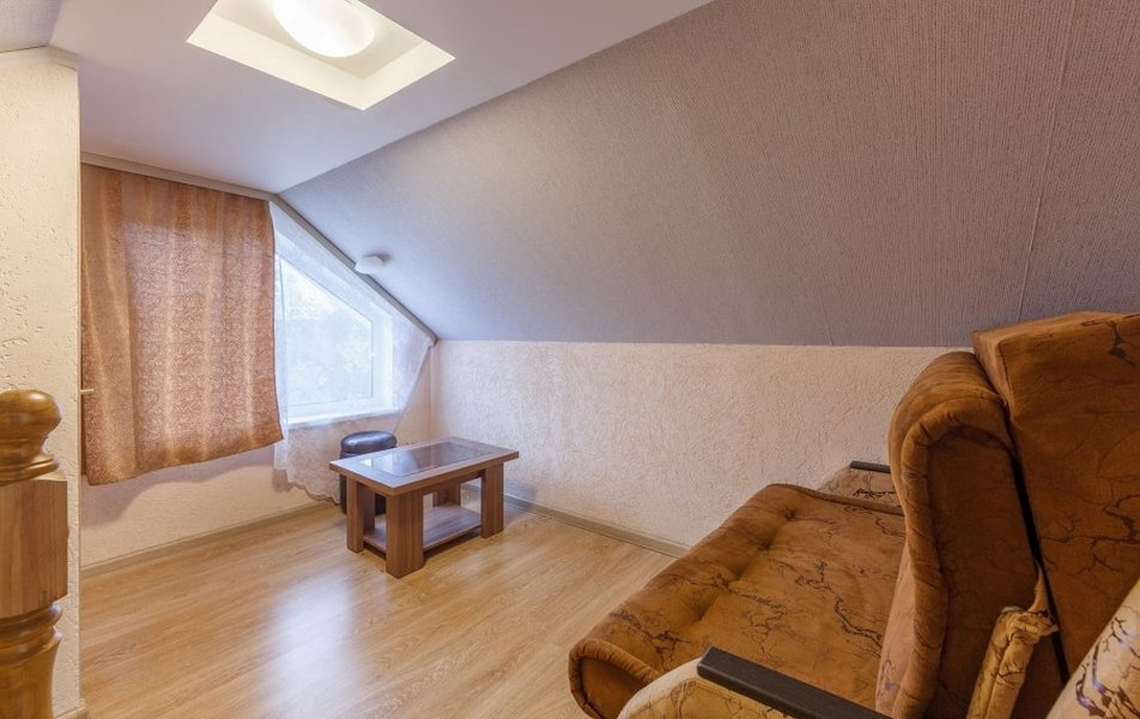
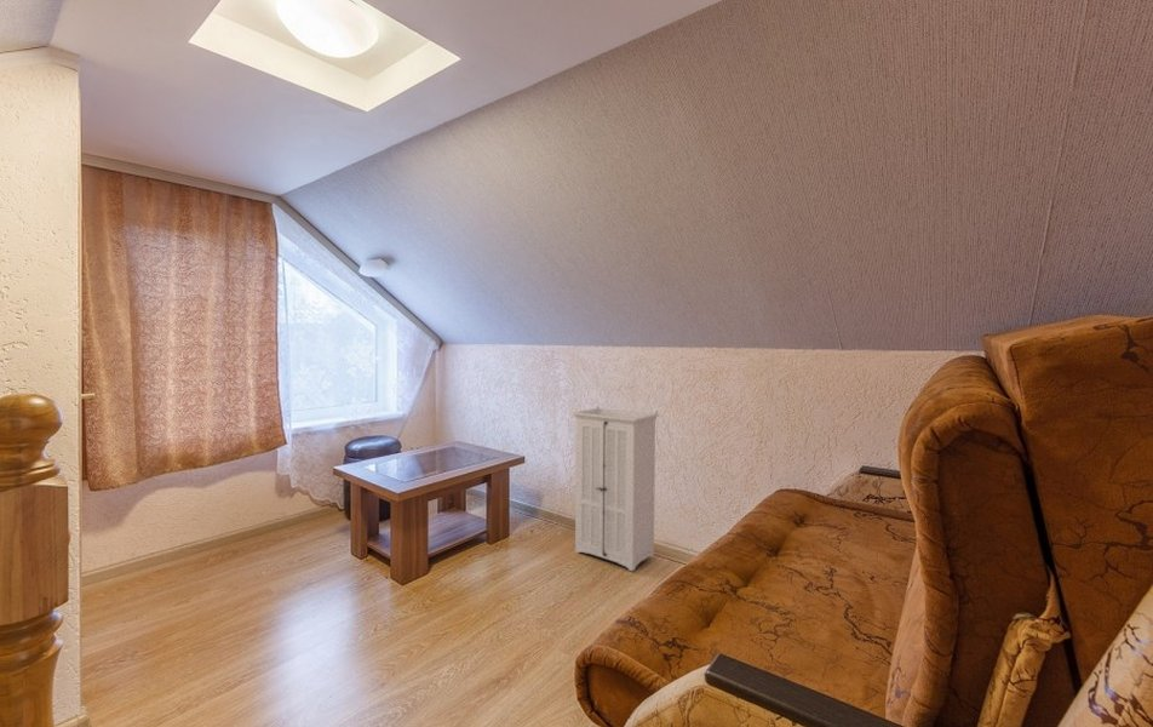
+ storage cabinet (613, 482)
